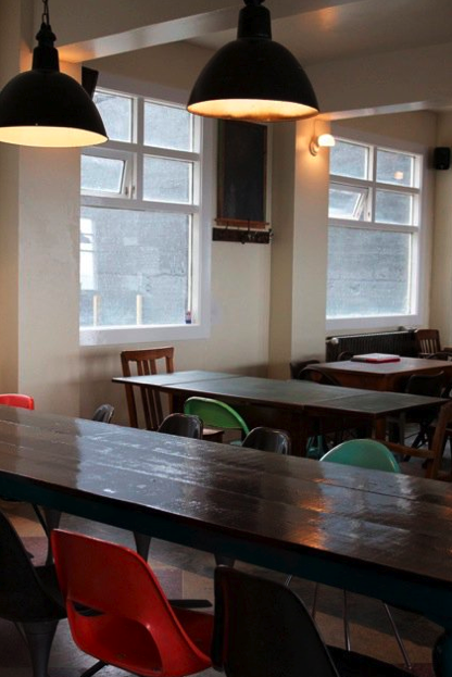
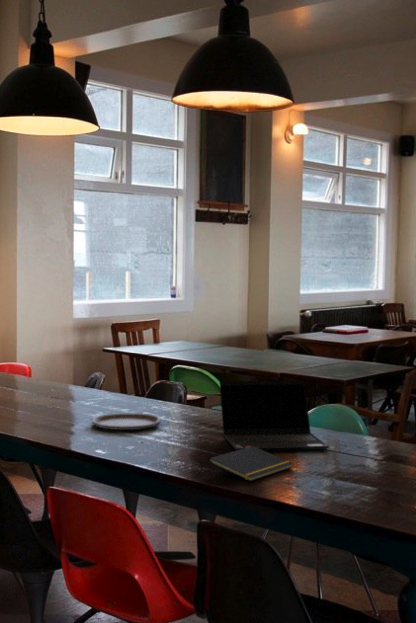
+ plate (126, 422)
+ notepad (251, 462)
+ laptop computer (271, 414)
